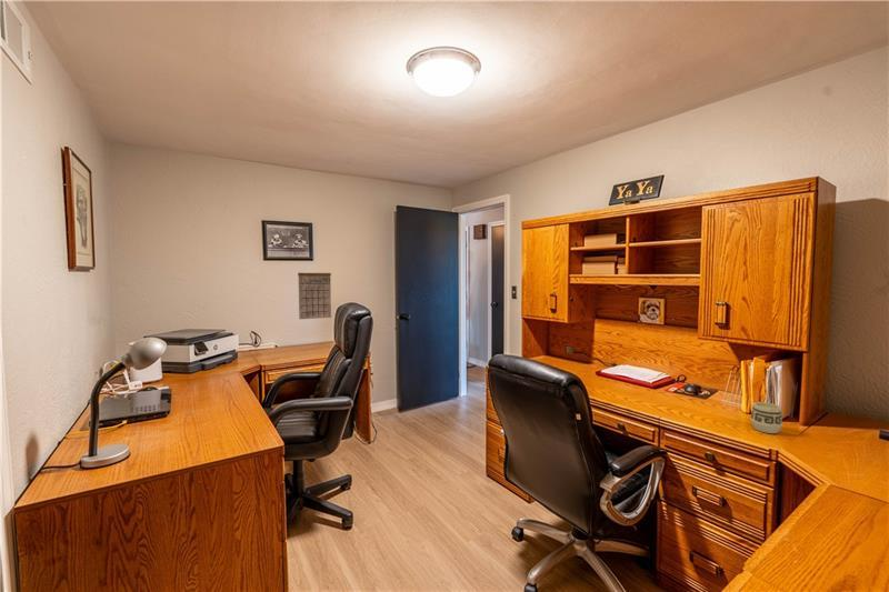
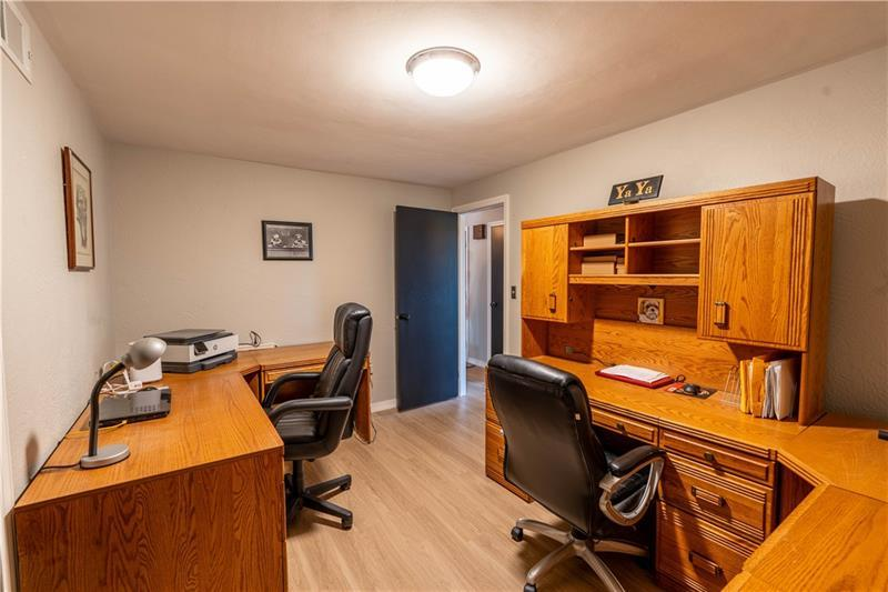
- calendar (314, 290)
- cup (766, 418)
